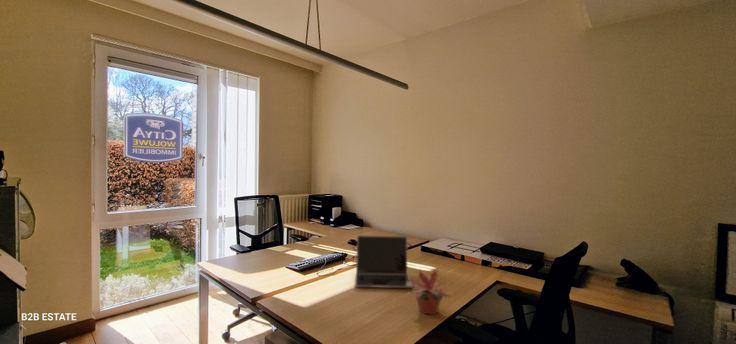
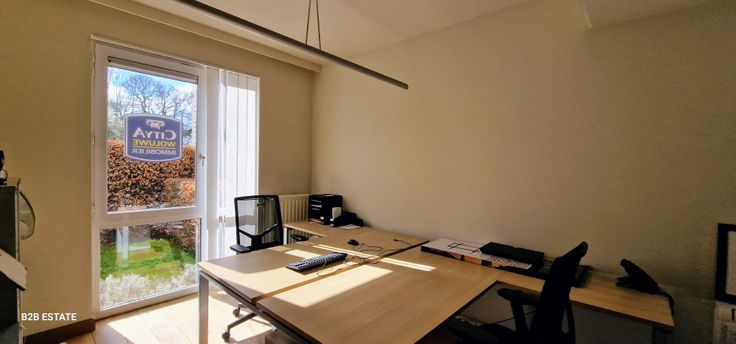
- potted plant (428, 289)
- laptop (382, 260)
